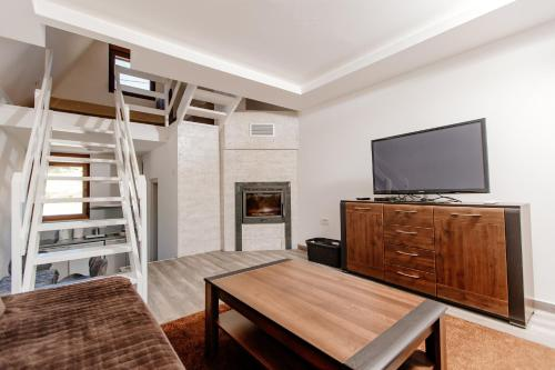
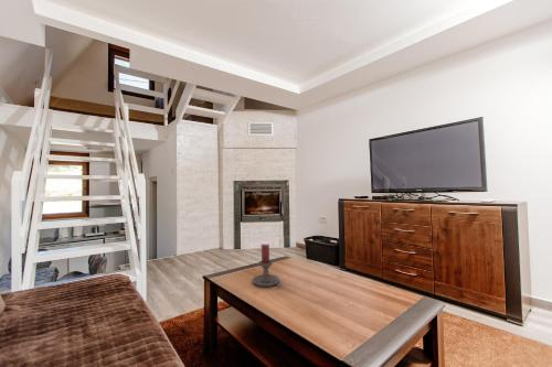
+ candle holder (268, 263)
